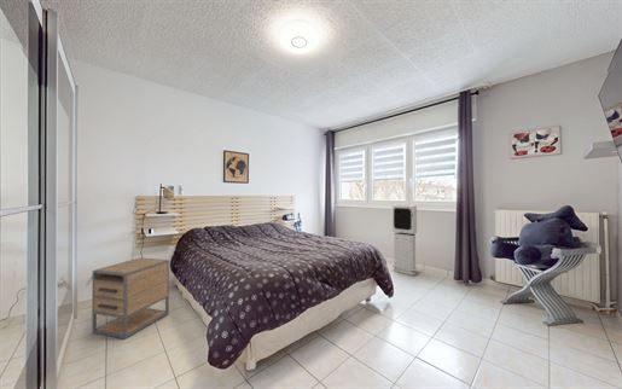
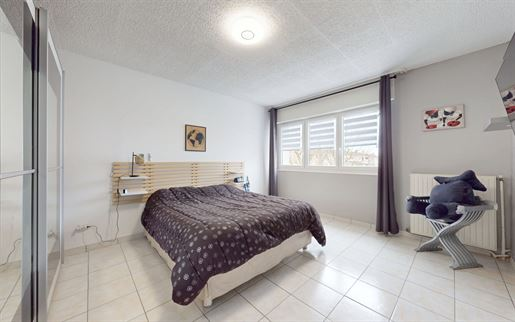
- nightstand (133, 294)
- air purifier (407, 237)
